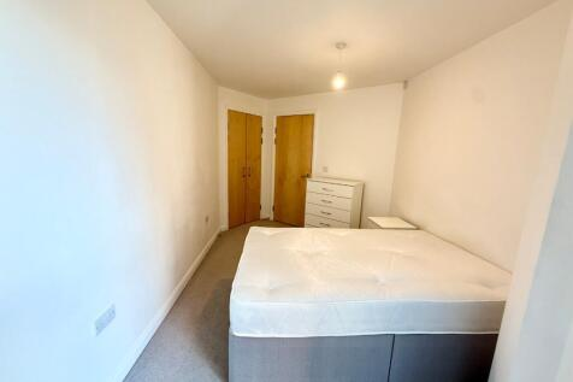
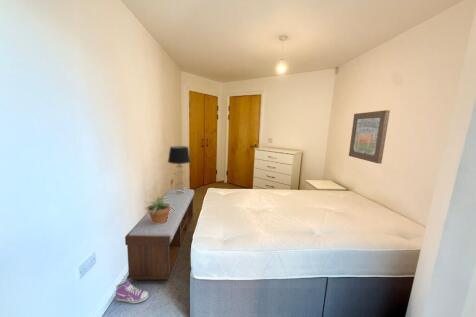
+ table lamp (179, 172)
+ wall art (366, 136)
+ sneaker (131, 290)
+ potted plant (159, 207)
+ bench (169, 223)
